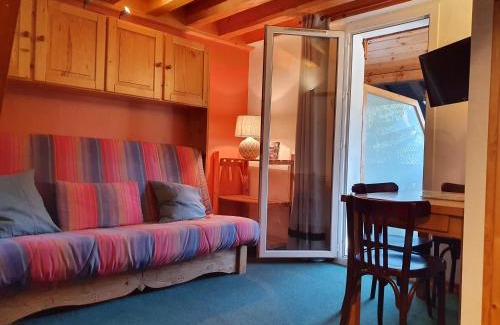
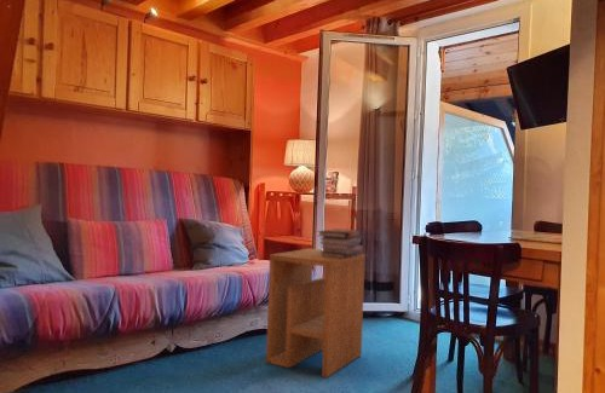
+ book stack (340, 242)
+ side table (317, 306)
